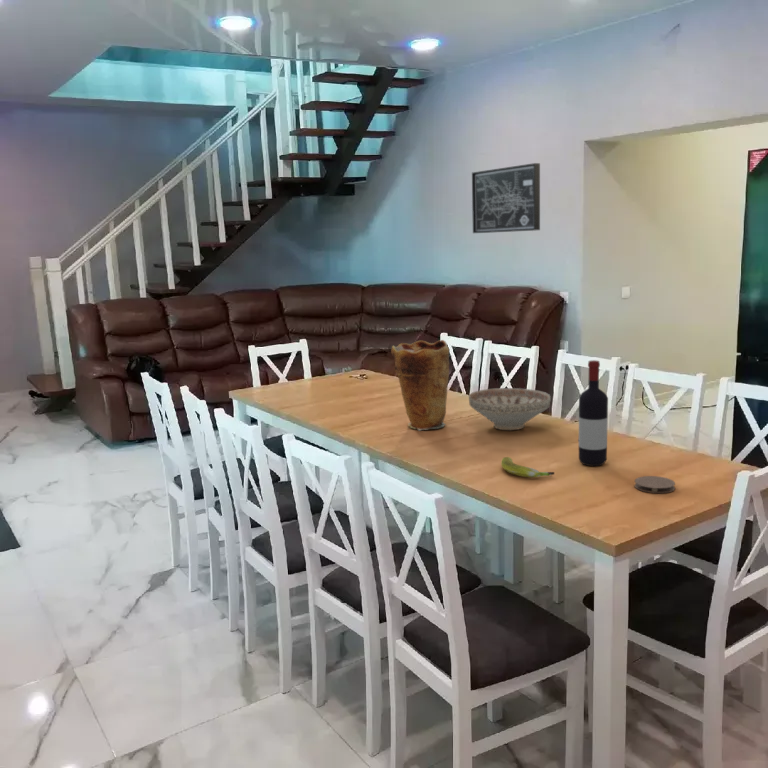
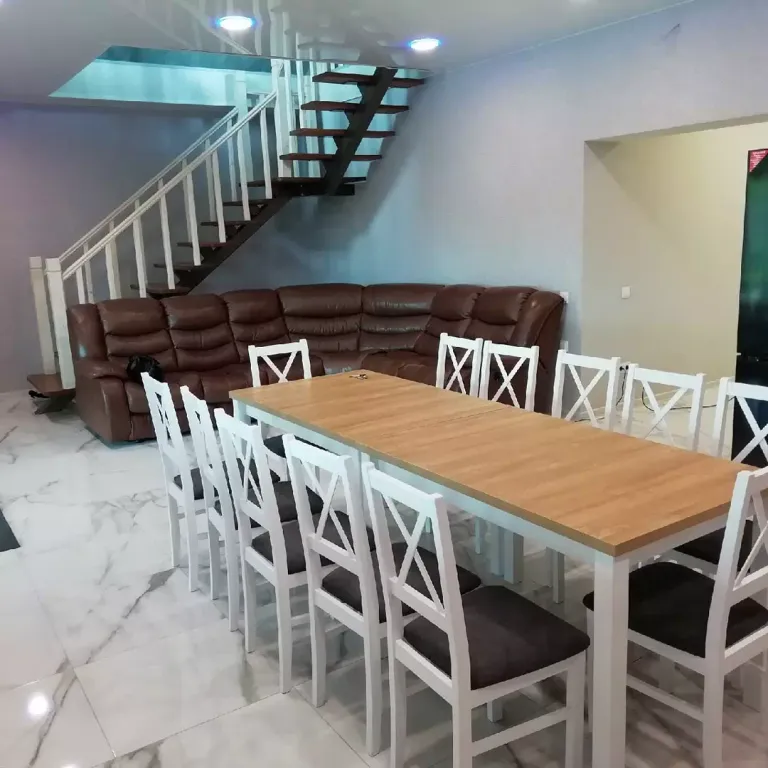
- coaster (654, 484)
- wall art (504, 200)
- decorative bowl (509, 411)
- wine bottle (593, 412)
- banana (520, 467)
- vase (421, 385)
